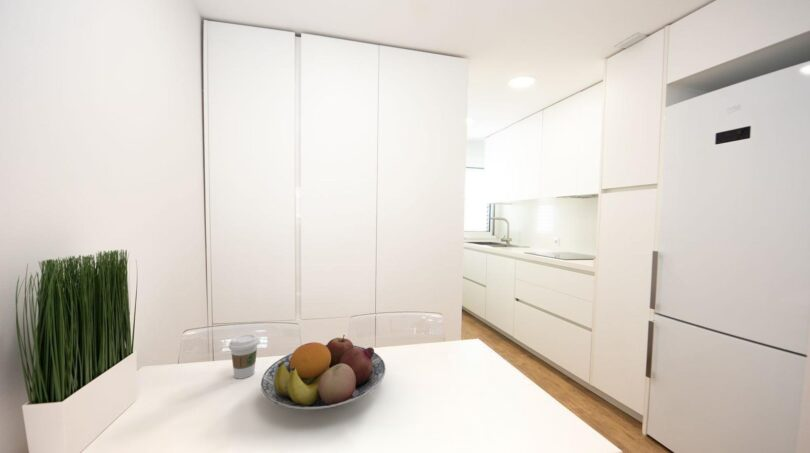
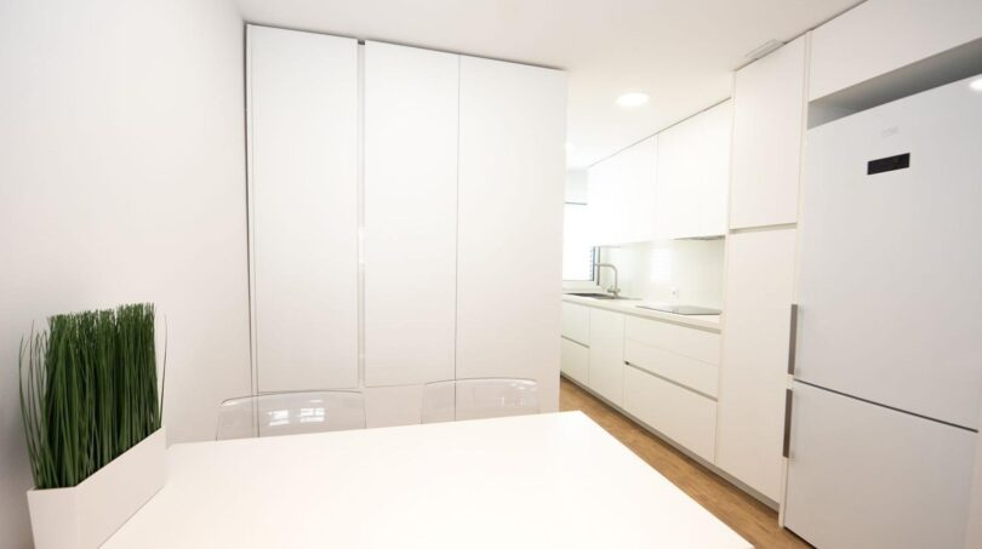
- fruit bowl (326, 365)
- coffee cup (244, 355)
